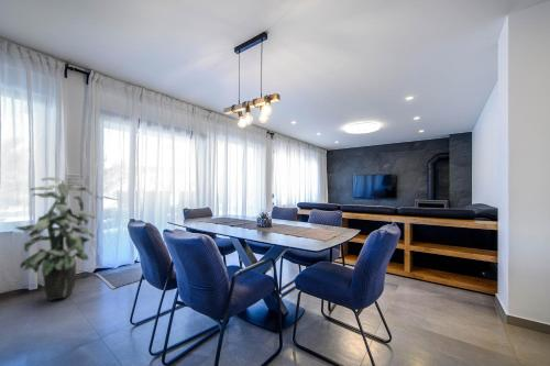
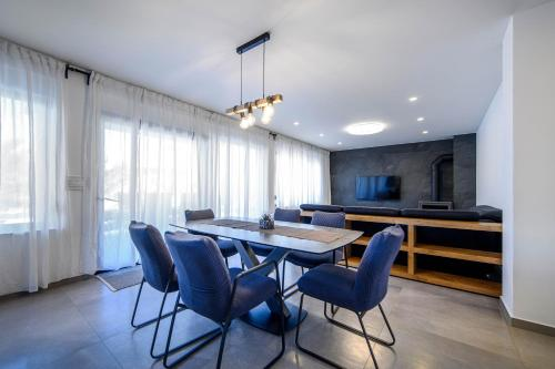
- indoor plant (57, 236)
